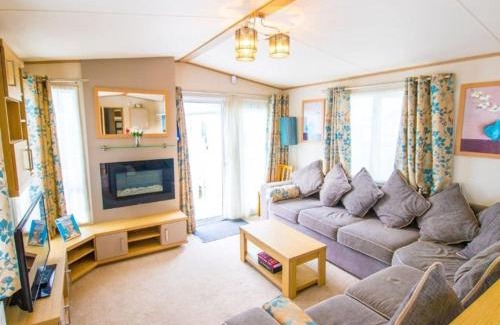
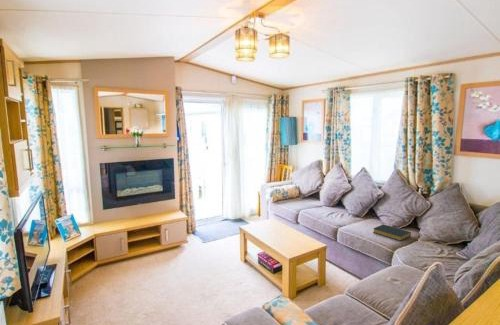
+ hardback book (391, 232)
